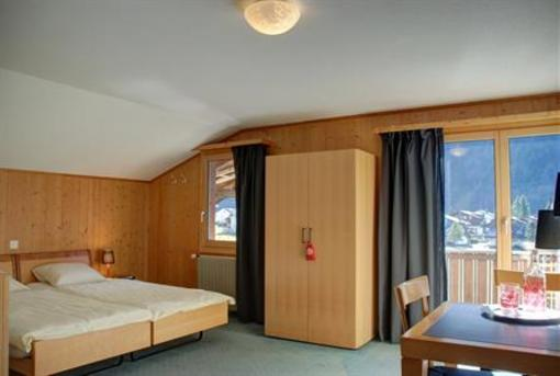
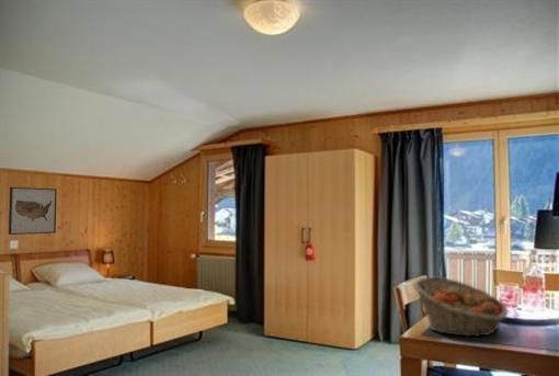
+ fruit basket (459, 304)
+ wall art (33, 210)
